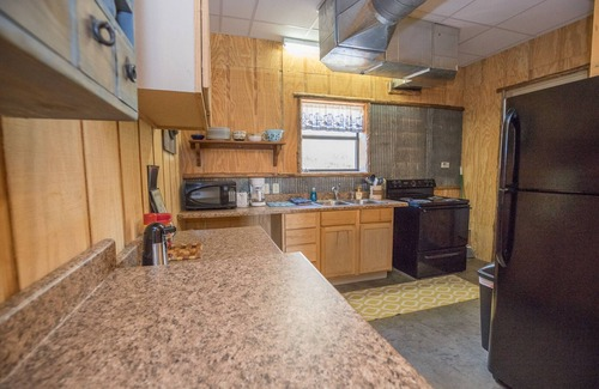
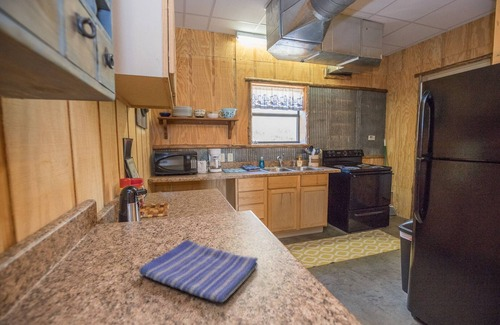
+ dish towel (200, 265)
